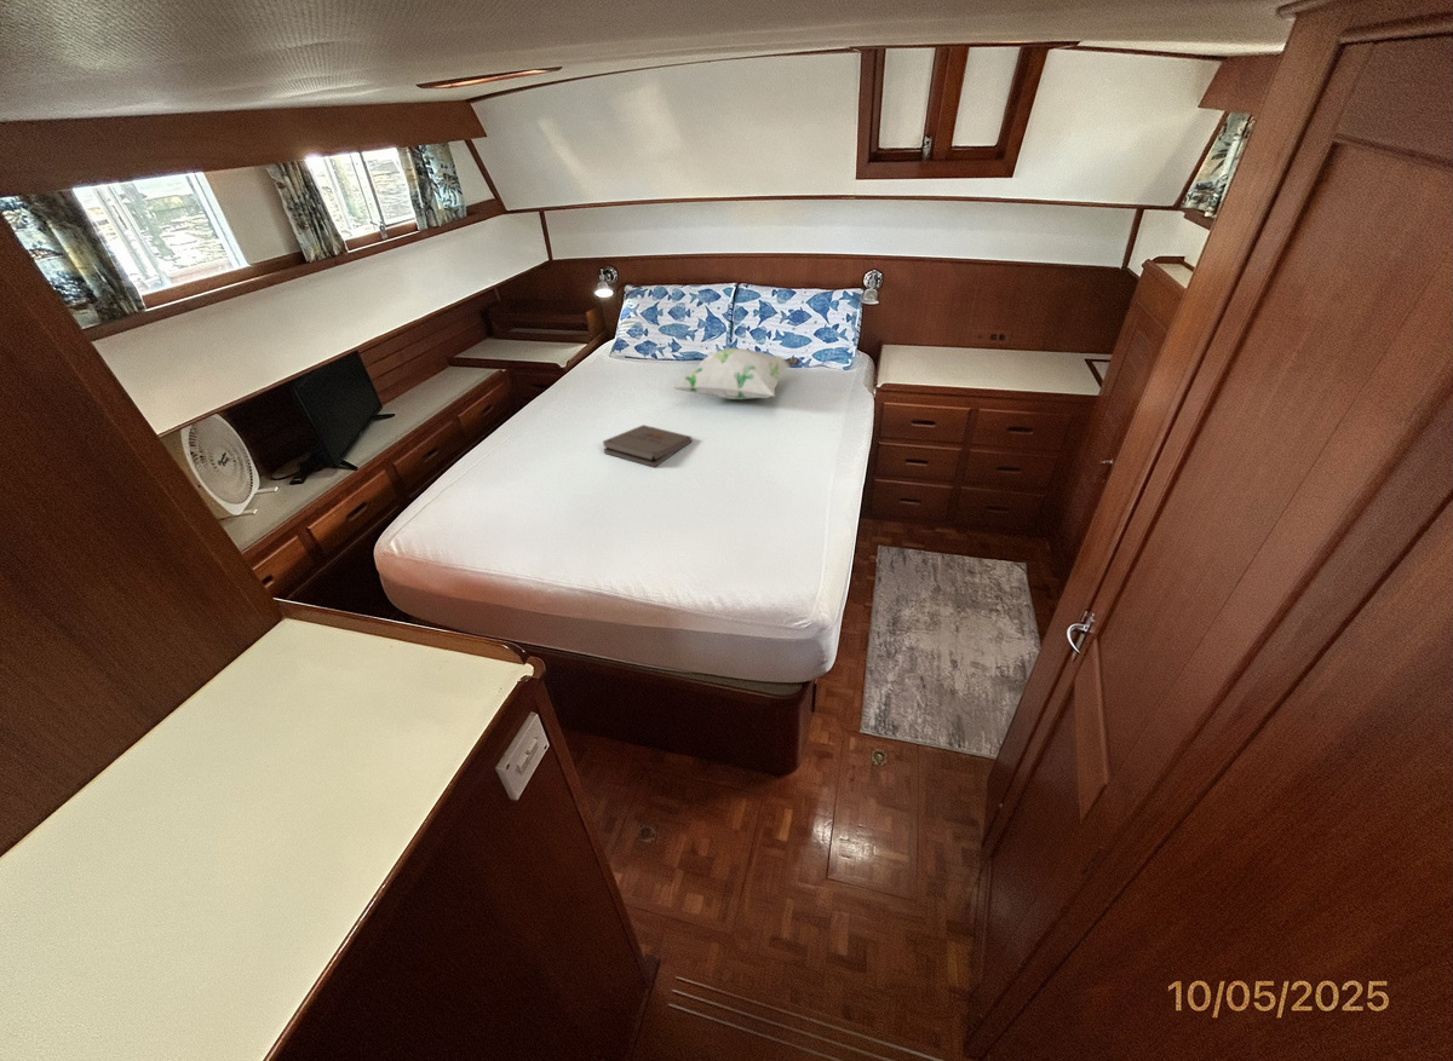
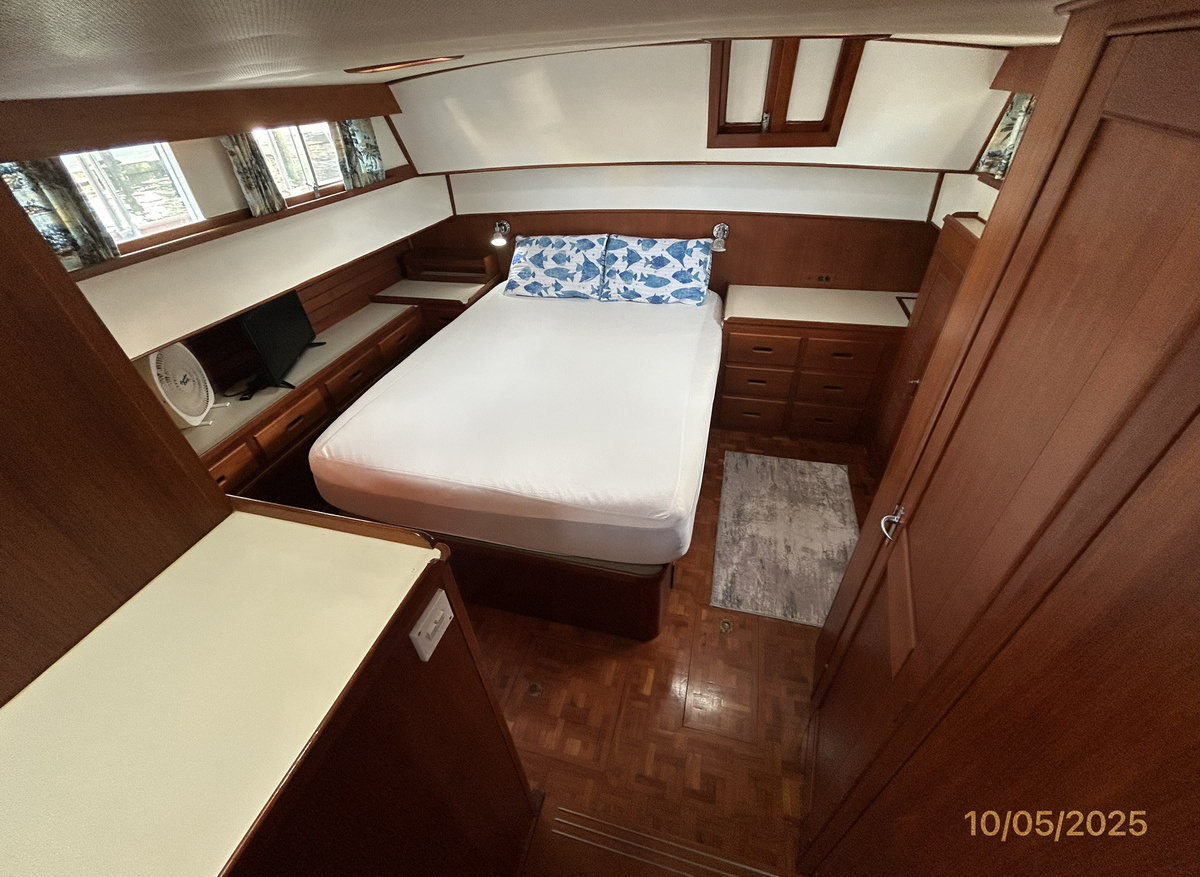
- decorative pillow (739, 373)
- pizza box (648, 440)
